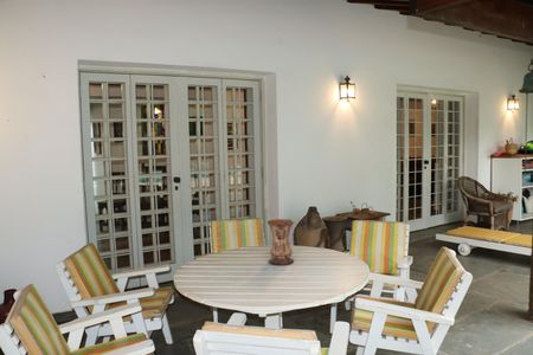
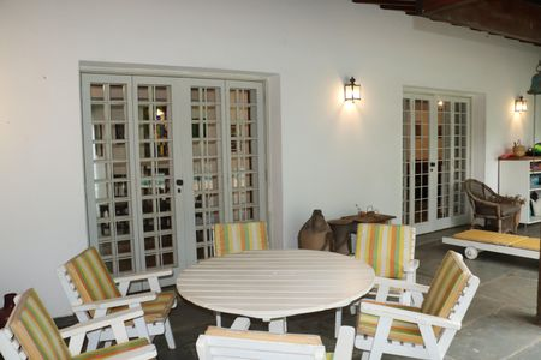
- vase (281, 241)
